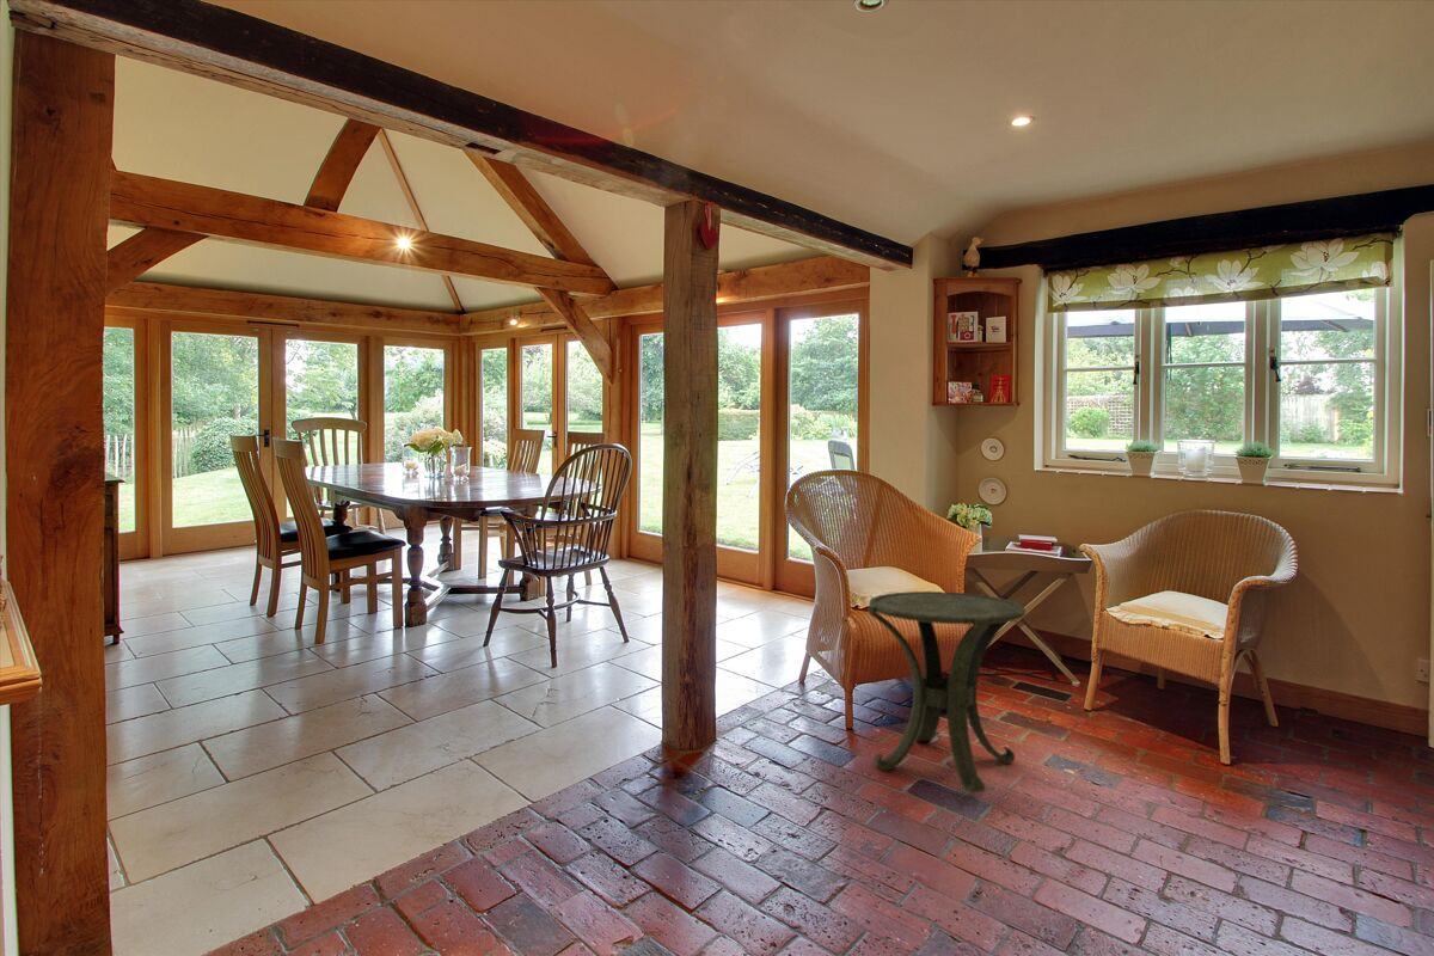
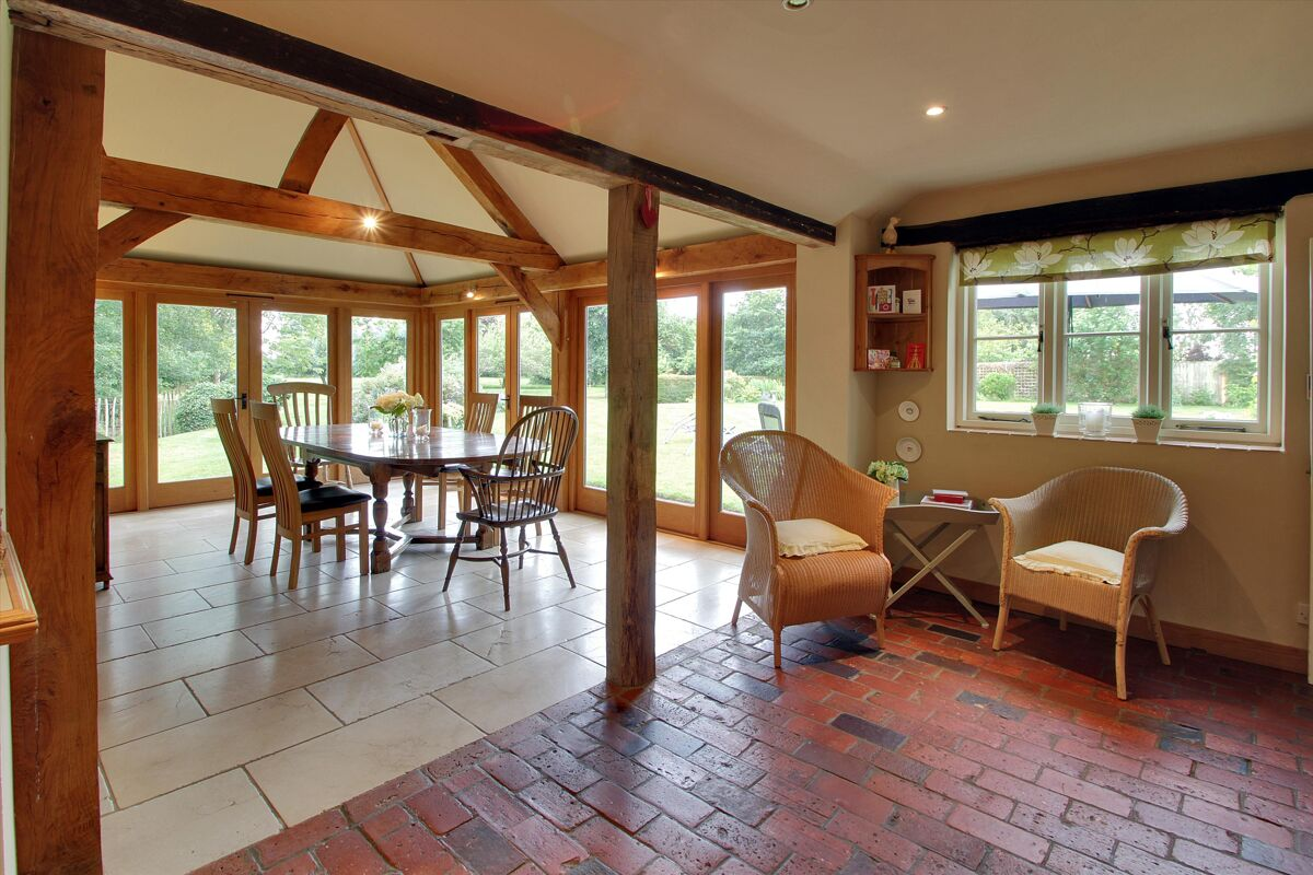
- side table (944, 684)
